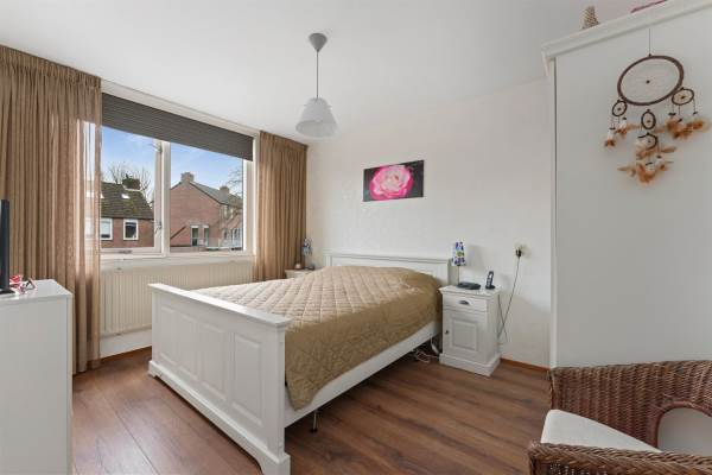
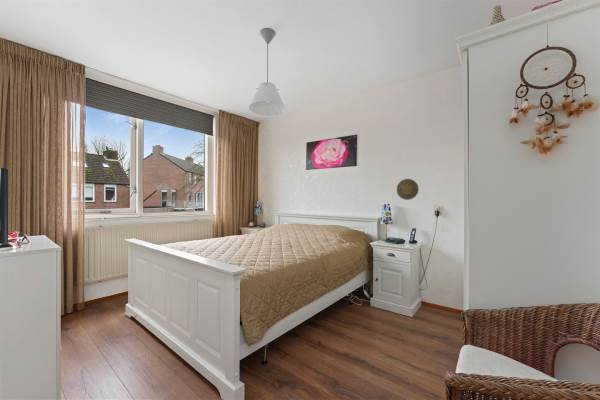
+ decorative plate (407, 189)
